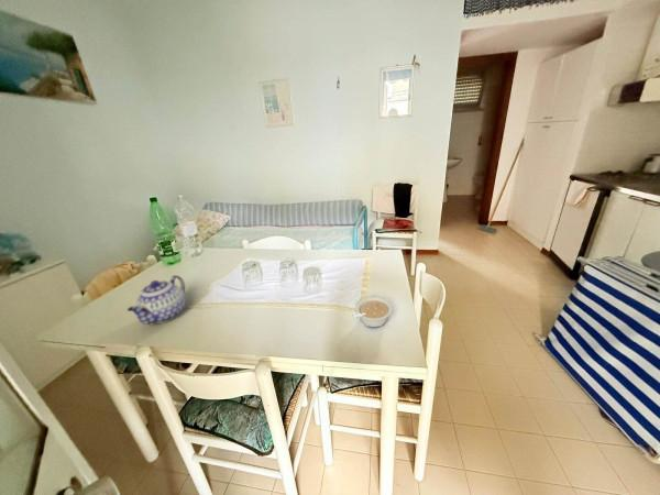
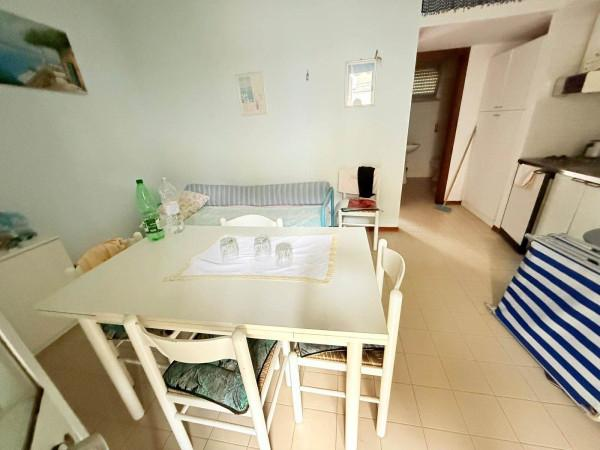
- legume (373, 312)
- teapot (161, 298)
